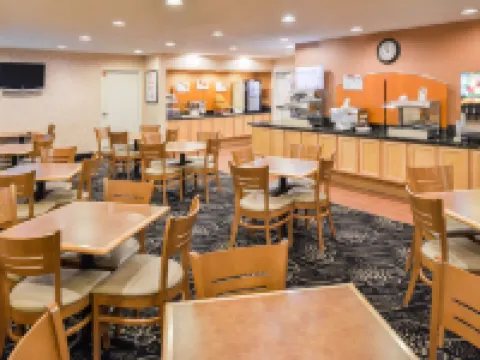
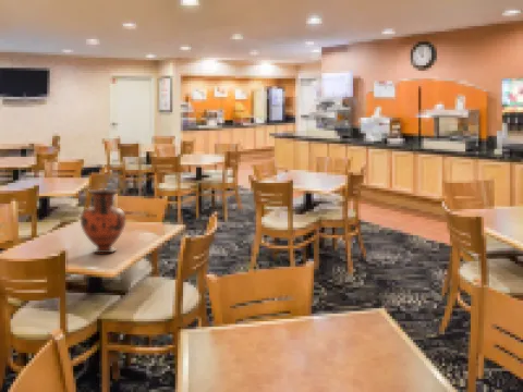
+ vase (102, 220)
